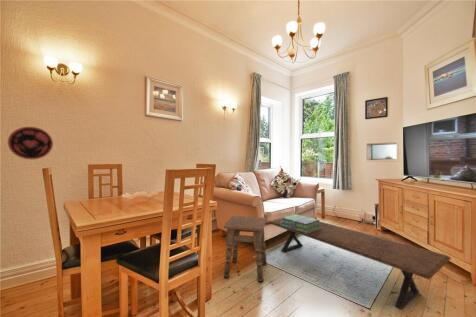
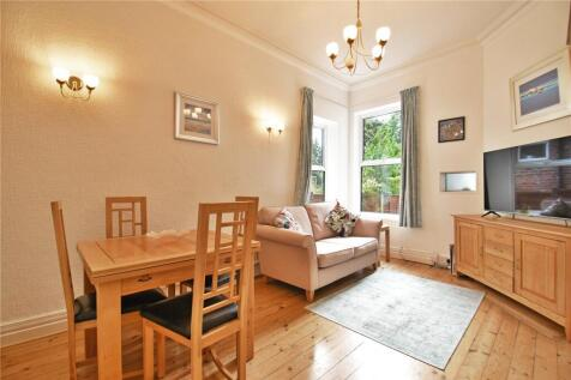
- side table (246, 241)
- stack of books (300, 222)
- coffee table (338, 247)
- plate (31, 143)
